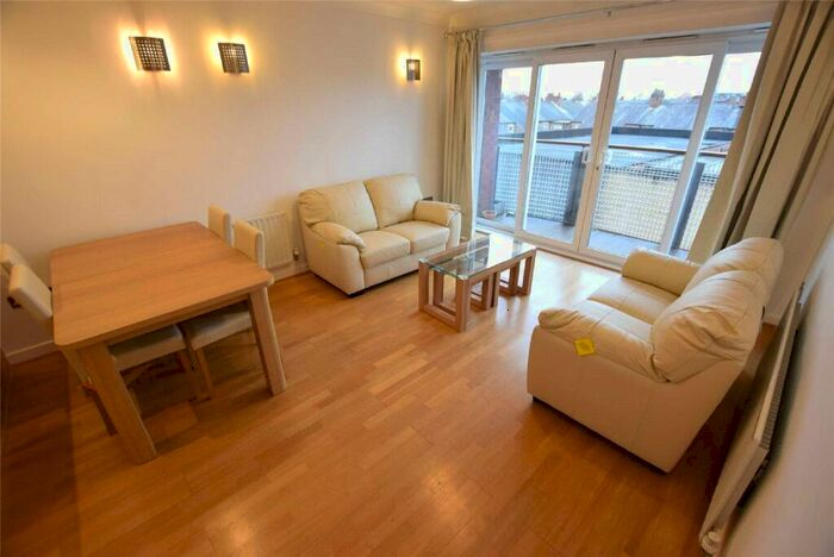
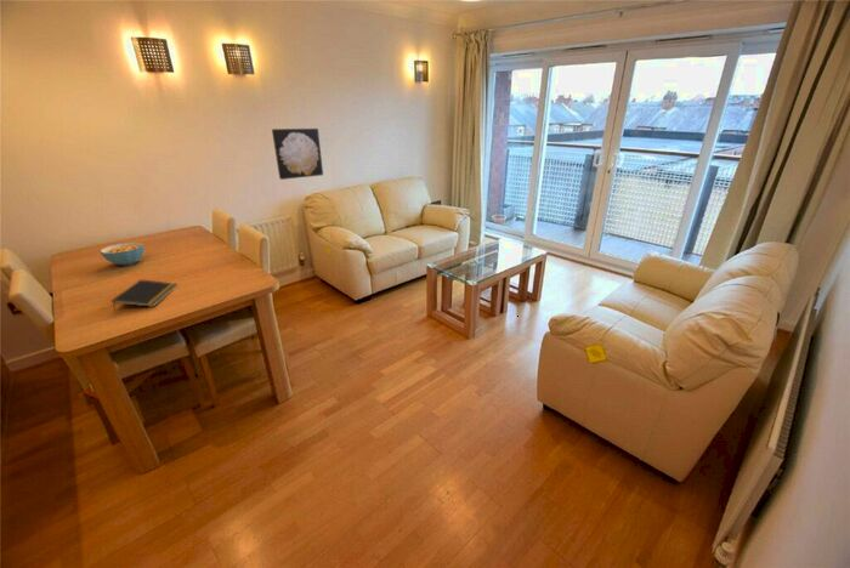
+ cereal bowl (125, 255)
+ notepad (146, 292)
+ wall art (299, 153)
